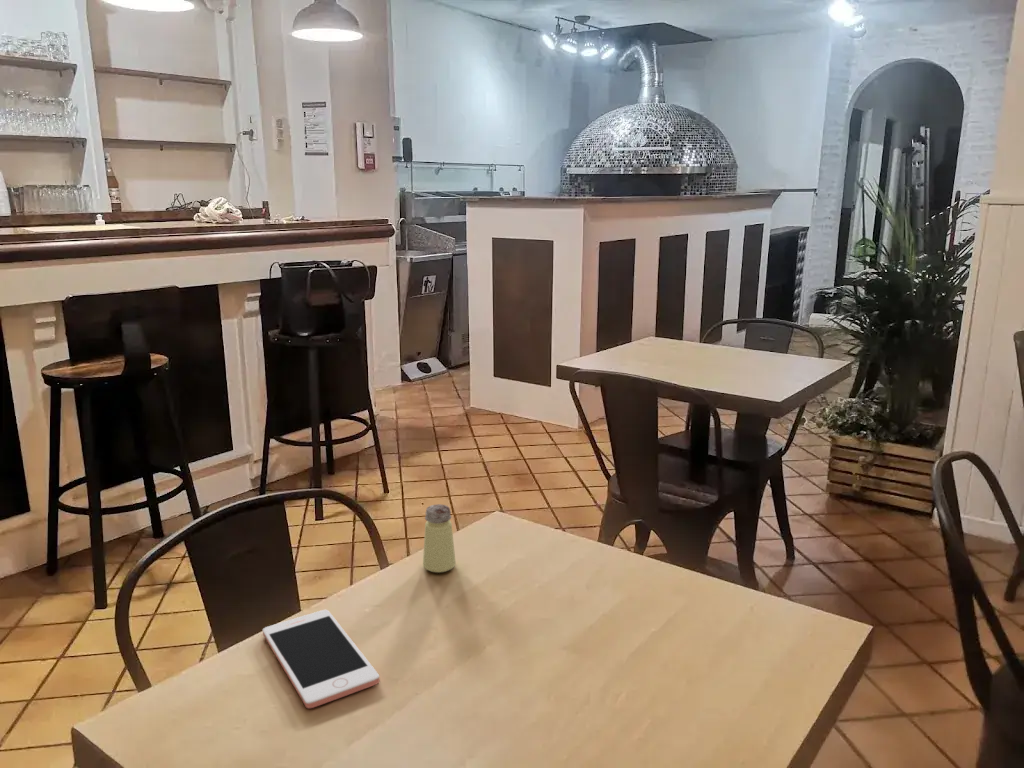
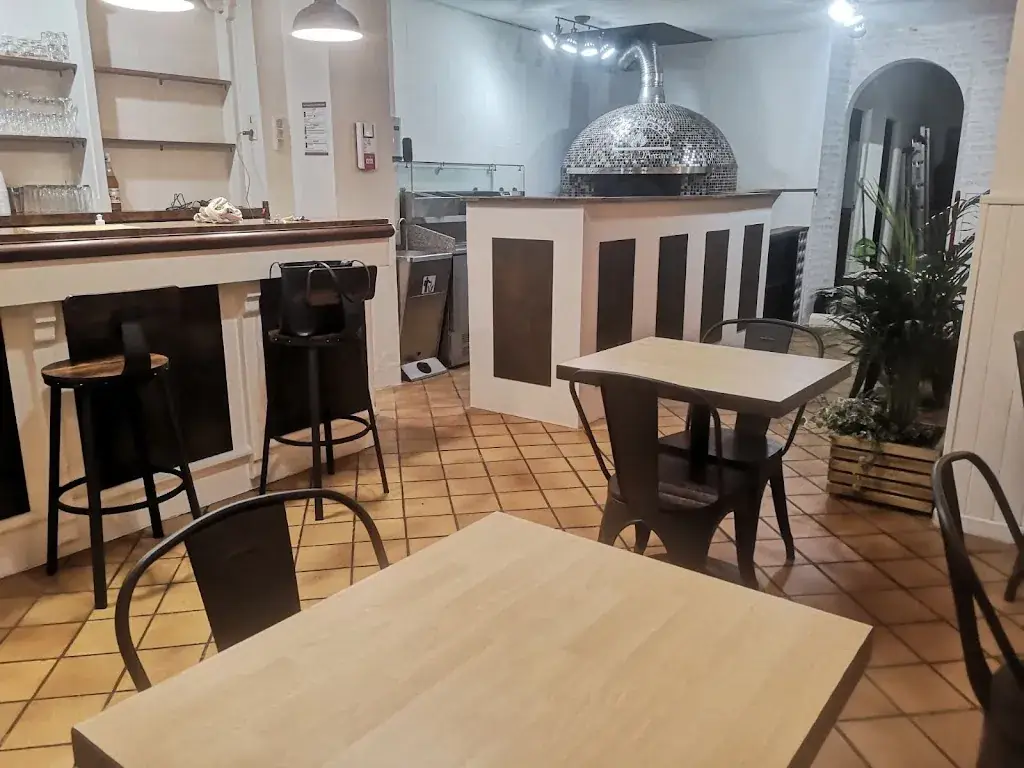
- saltshaker (438, 536)
- cell phone (318, 654)
